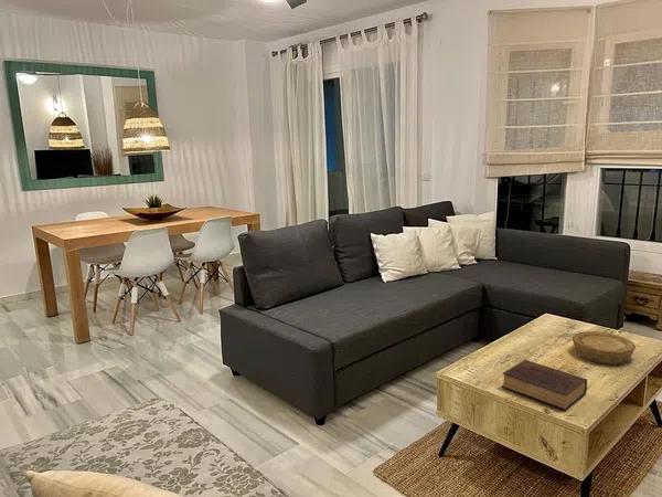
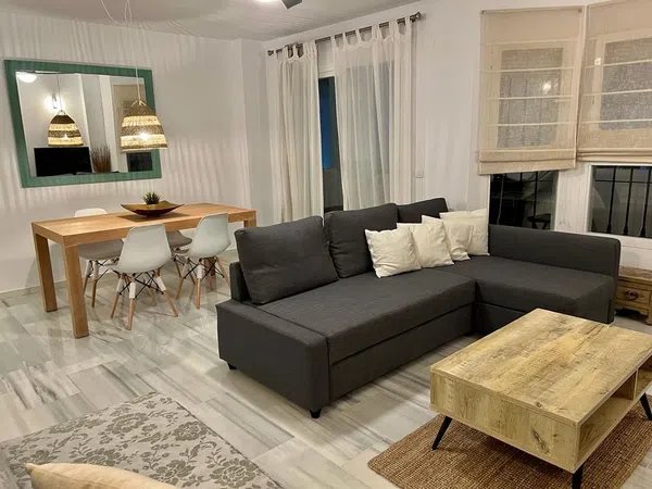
- bowl (602, 348)
- book (543, 382)
